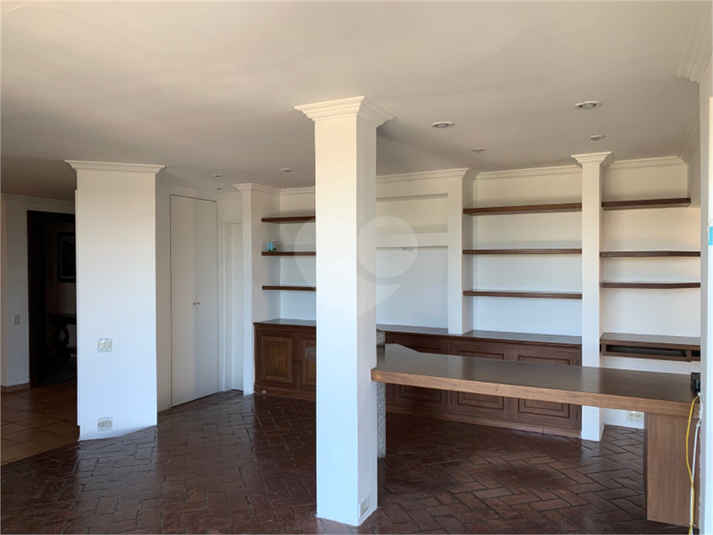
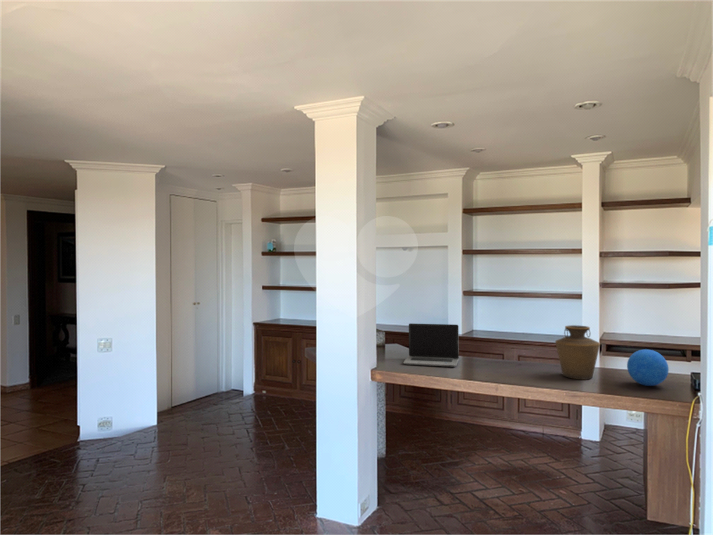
+ vase (577, 351)
+ decorative ball (647, 367)
+ laptop computer (431, 344)
